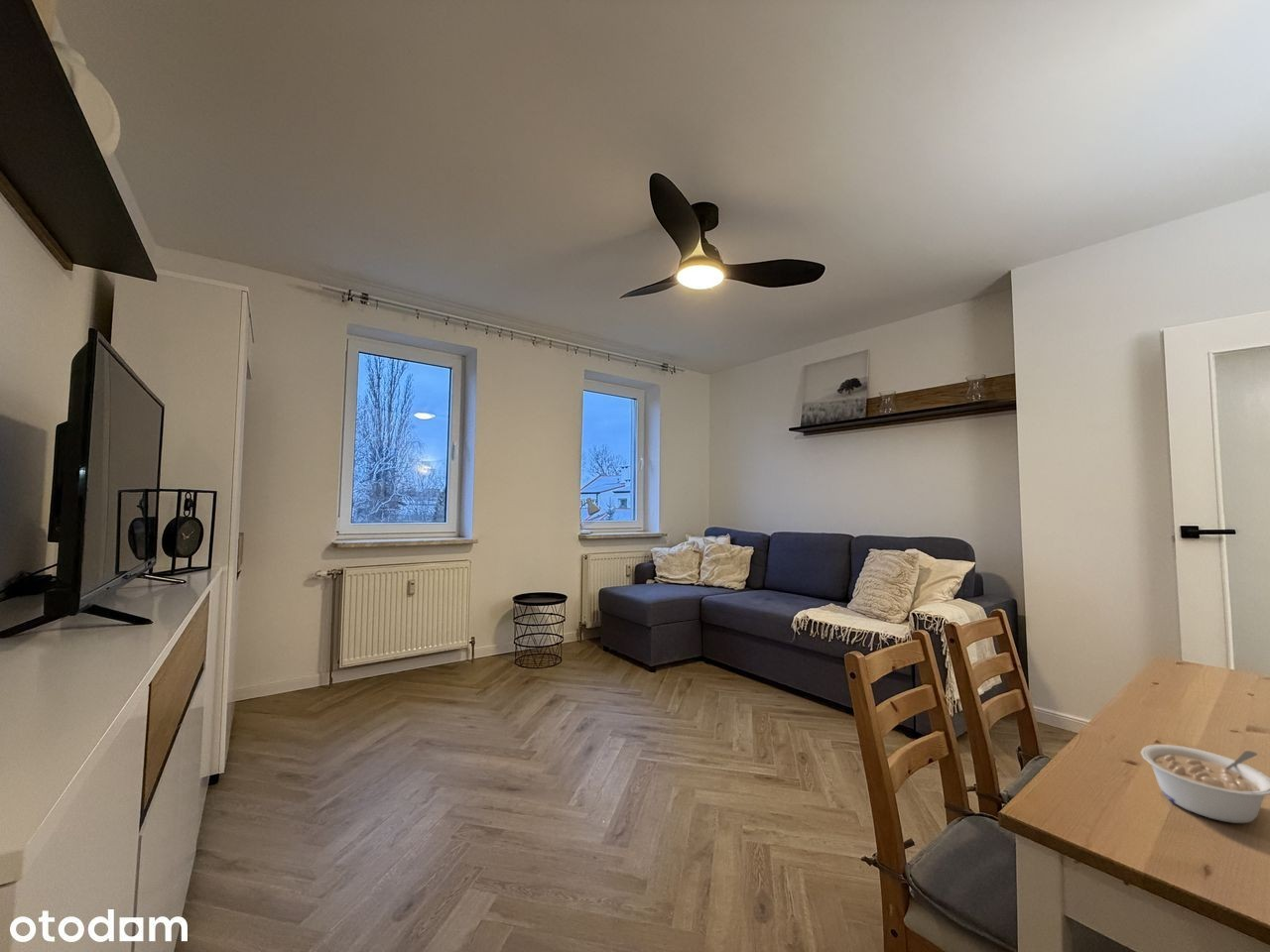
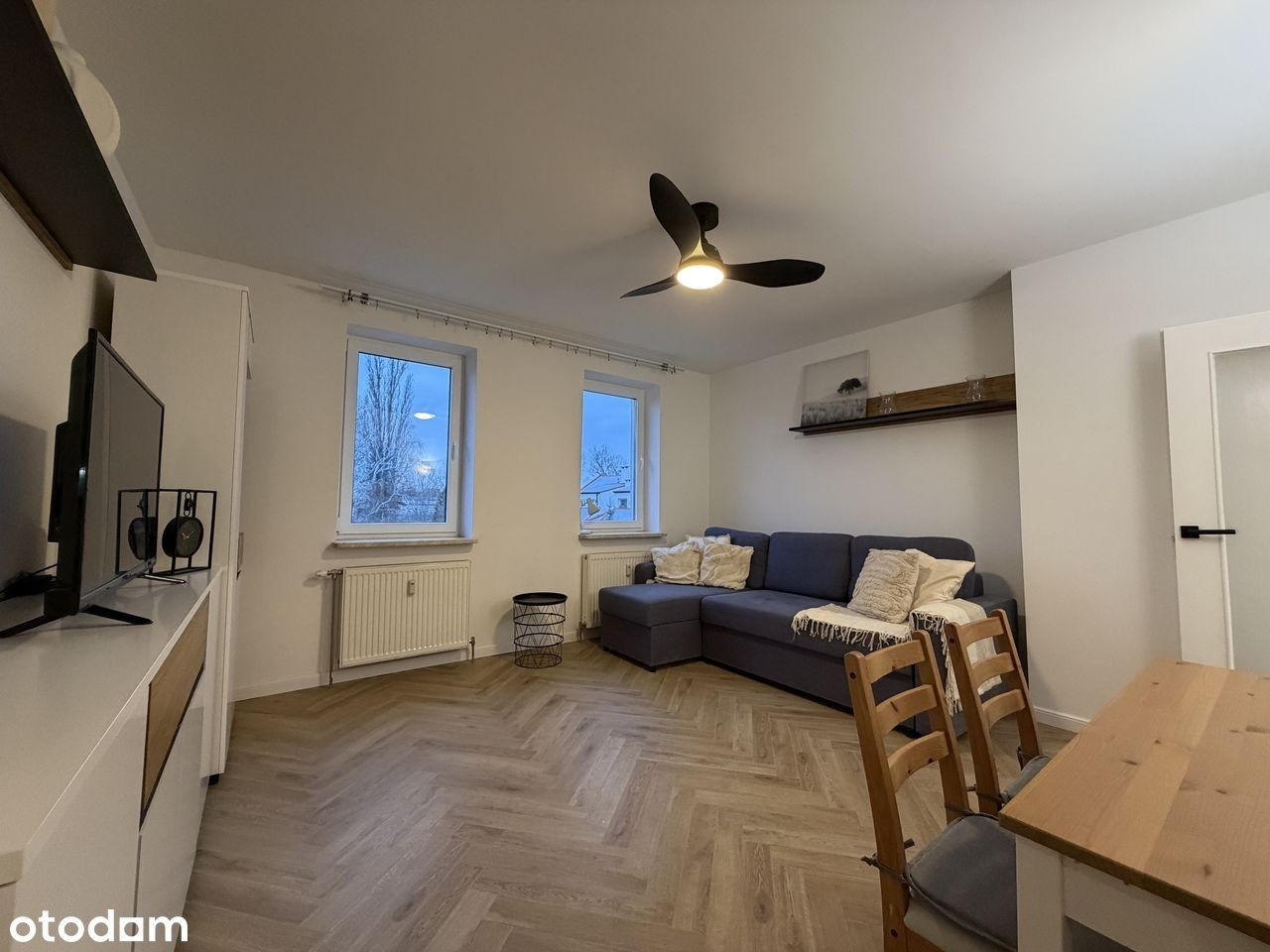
- legume (1205, 779)
